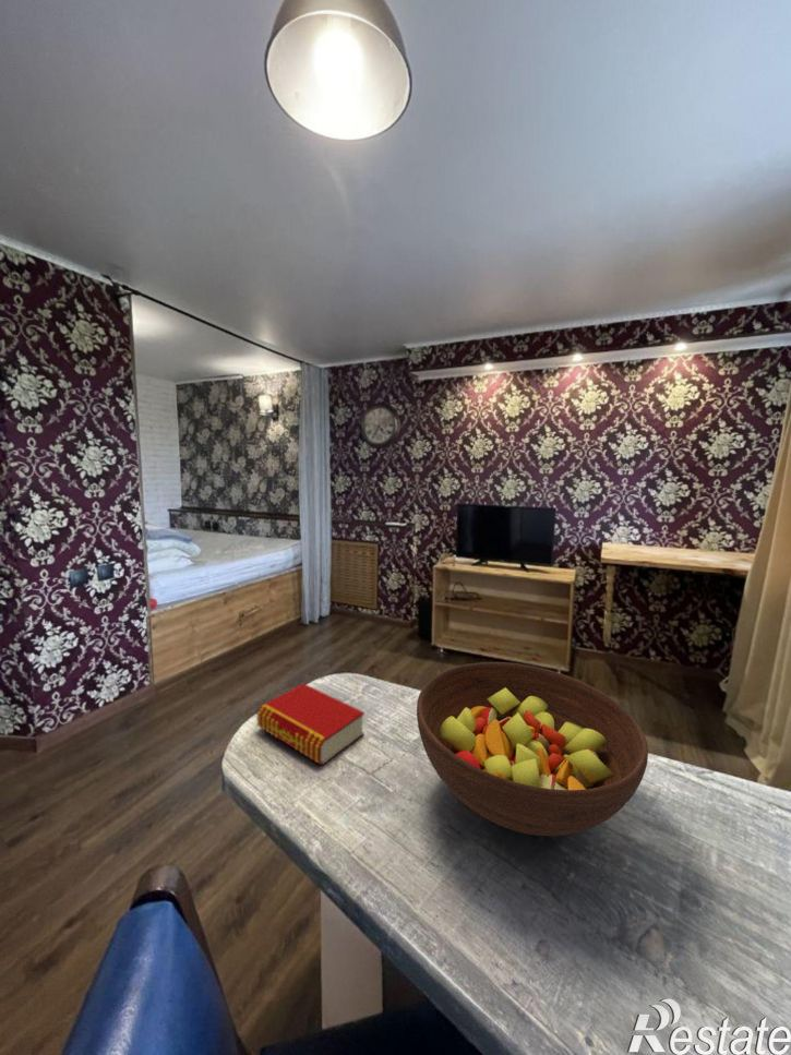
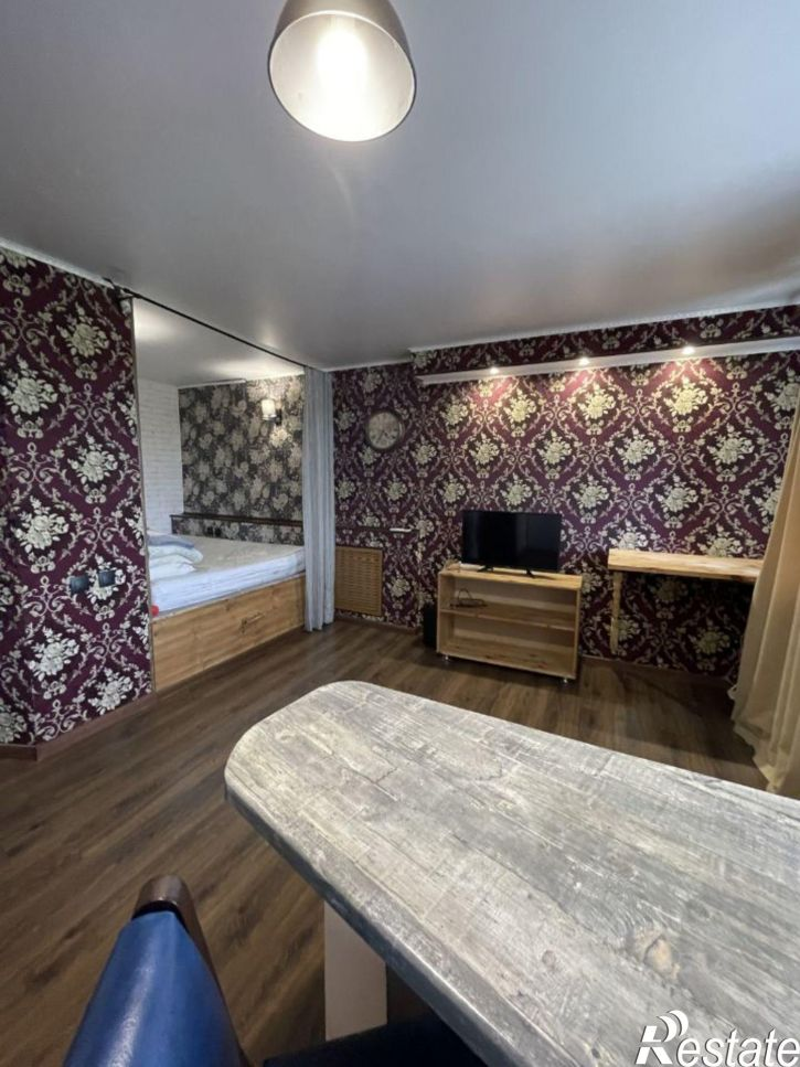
- fruit bowl (520, 756)
- book (310, 720)
